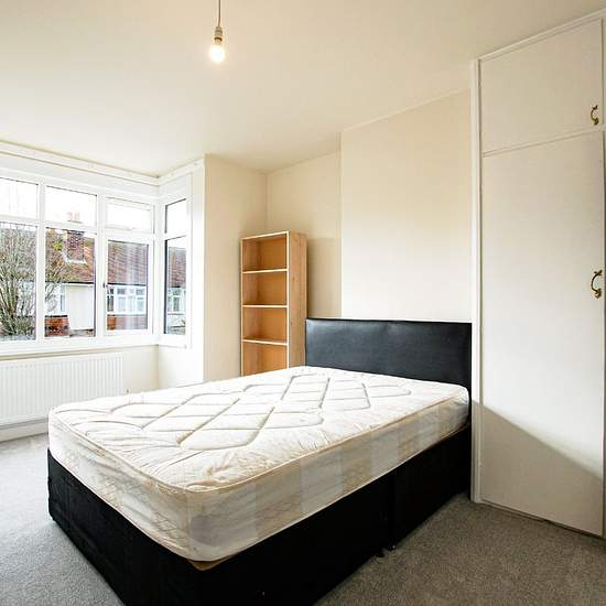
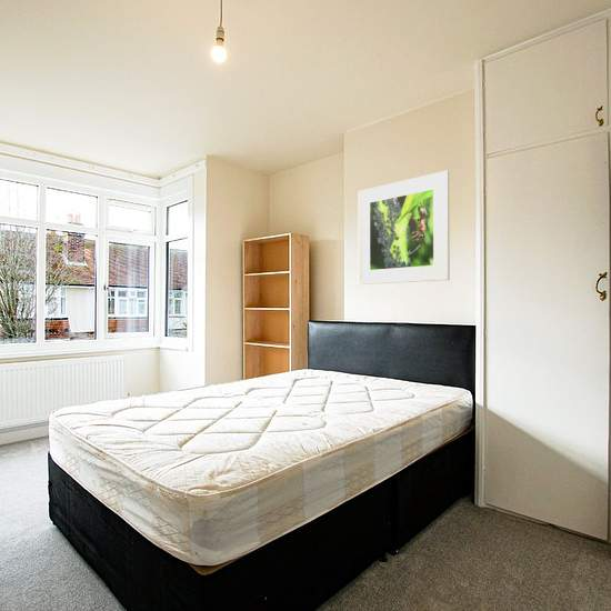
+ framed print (400, 231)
